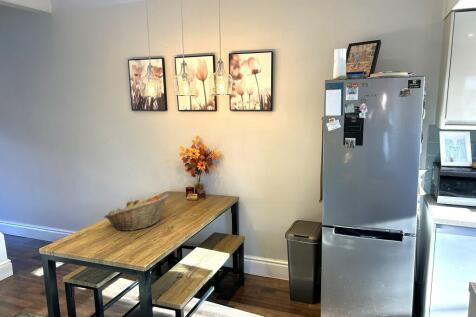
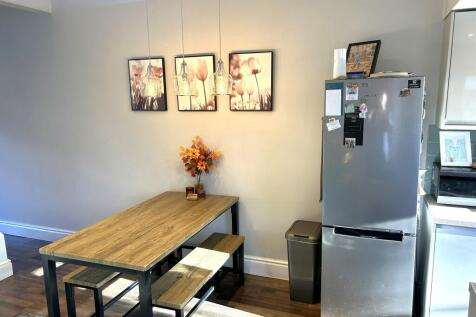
- fruit basket (138, 210)
